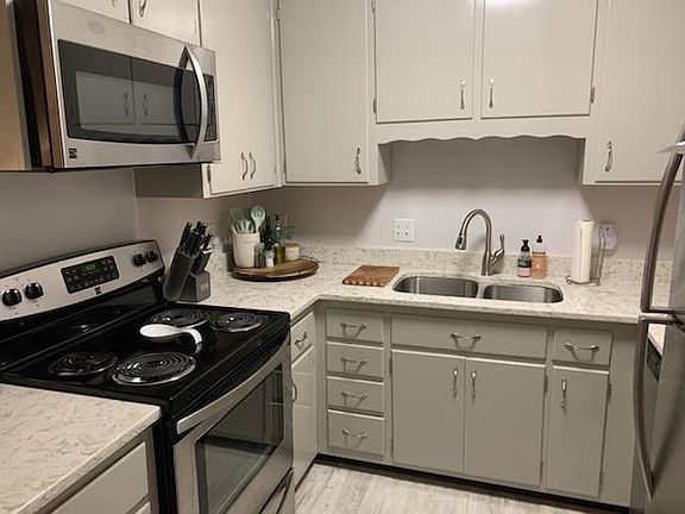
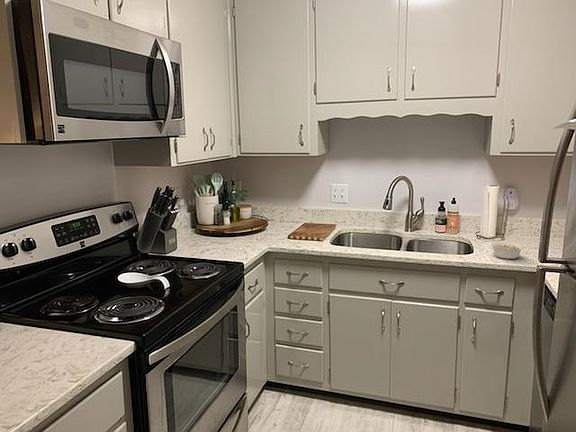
+ legume (507, 250)
